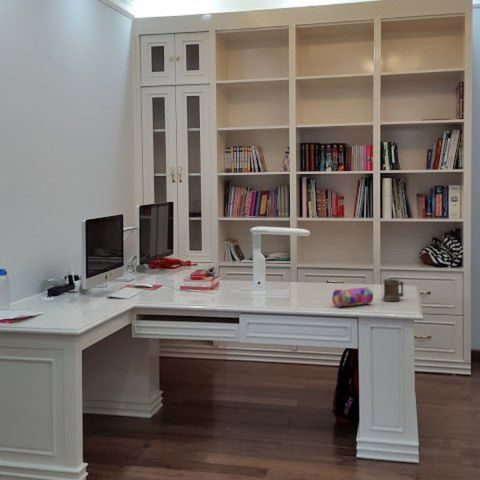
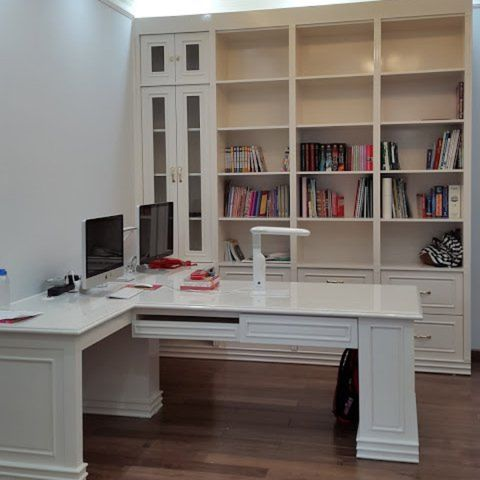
- mug (393, 289)
- pencil case (352, 296)
